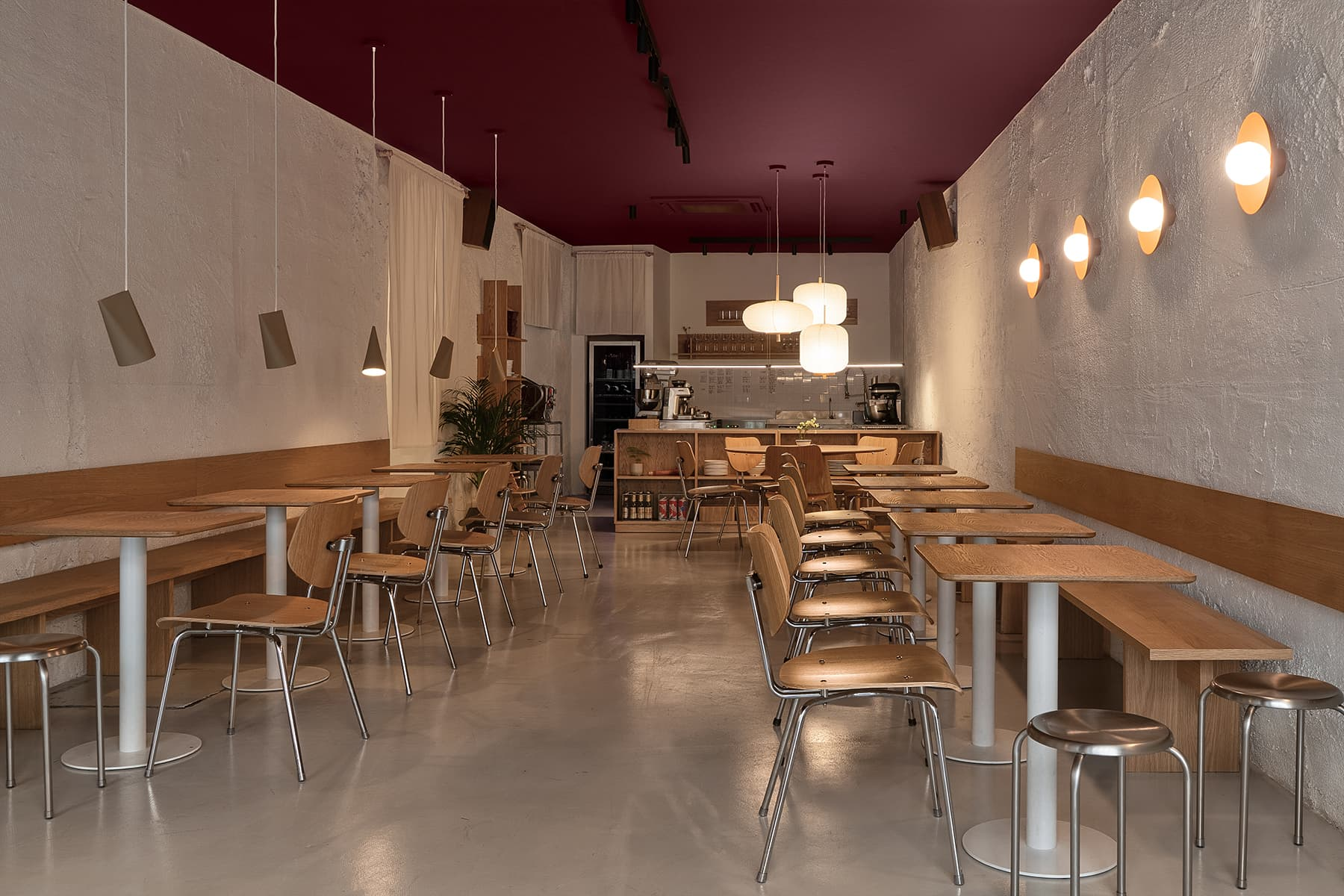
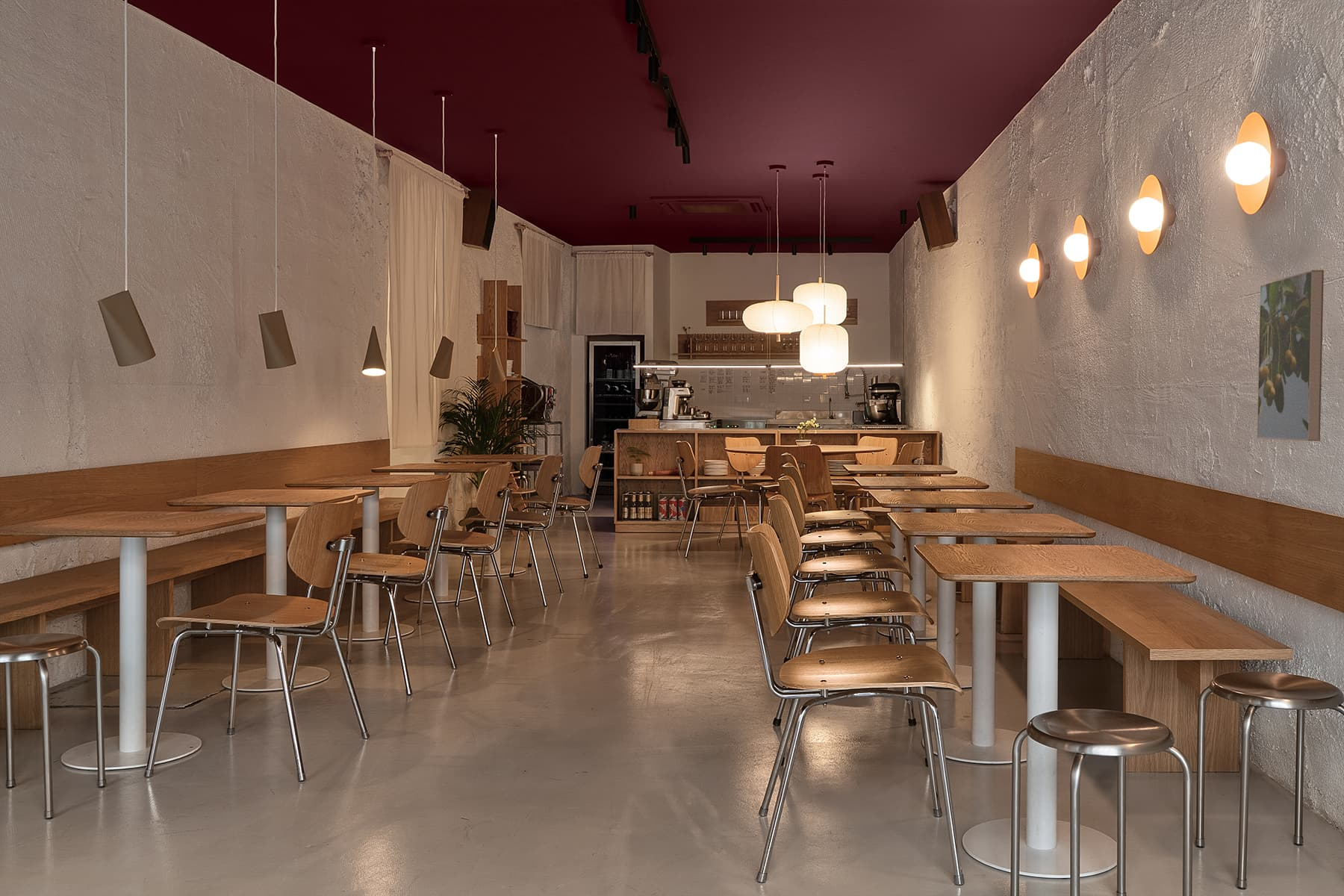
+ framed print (1288, 358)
